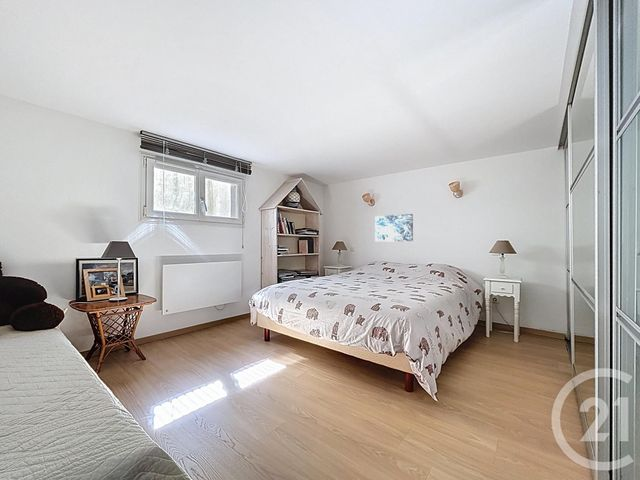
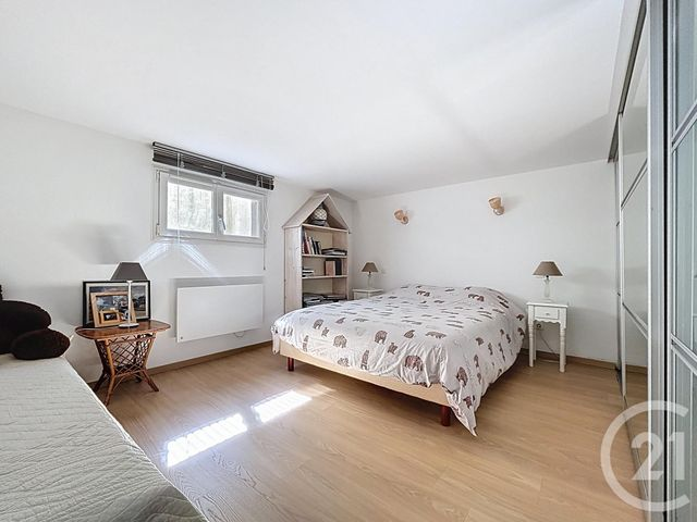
- wall art (393, 228)
